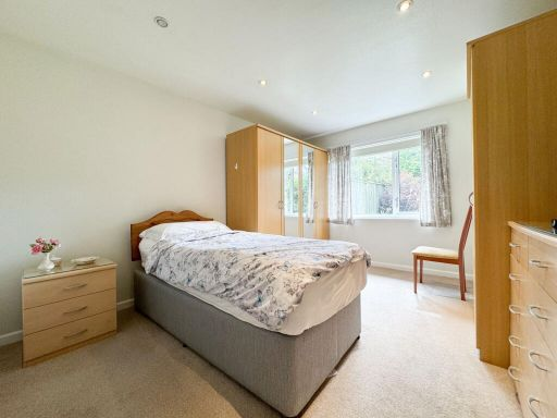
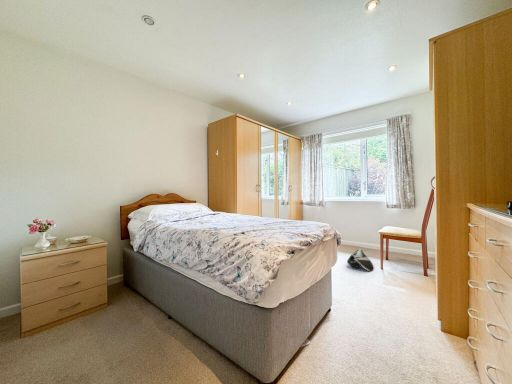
+ bag (359, 259)
